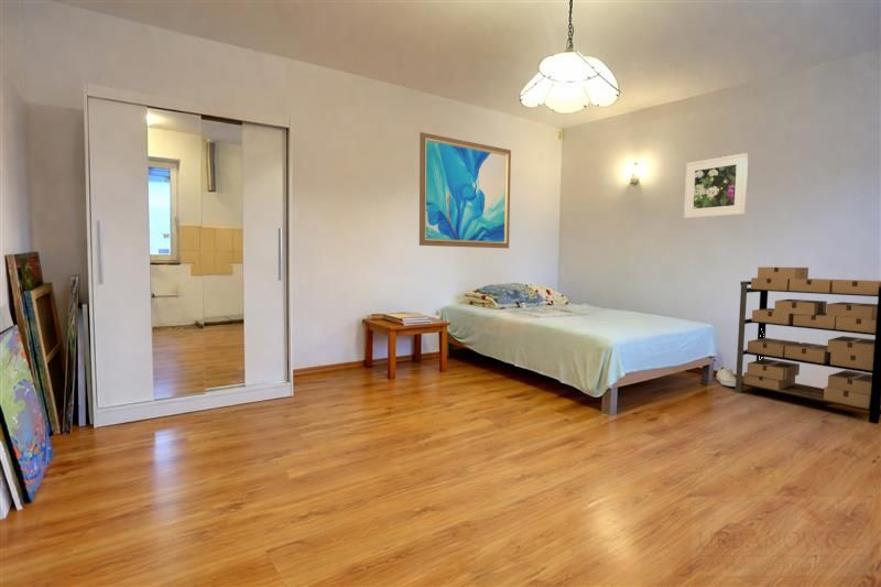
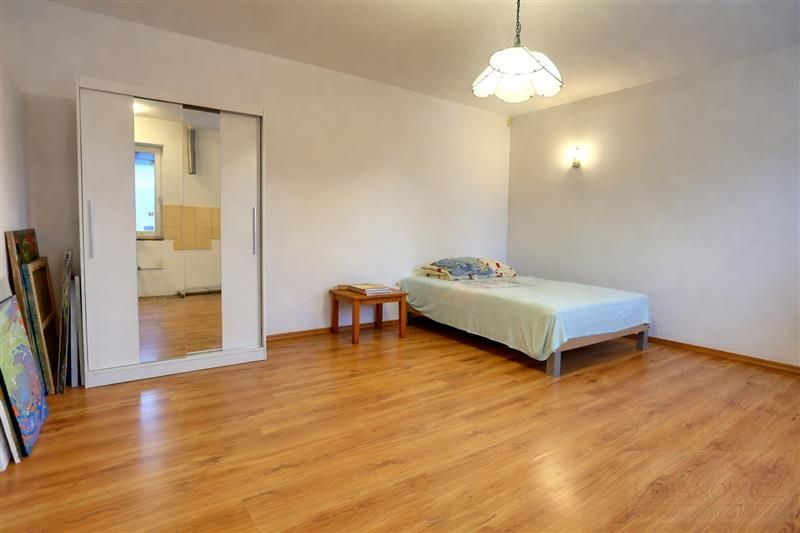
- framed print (714, 187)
- shelving unit (813, 328)
- shoe (728, 376)
- wall art (468, 194)
